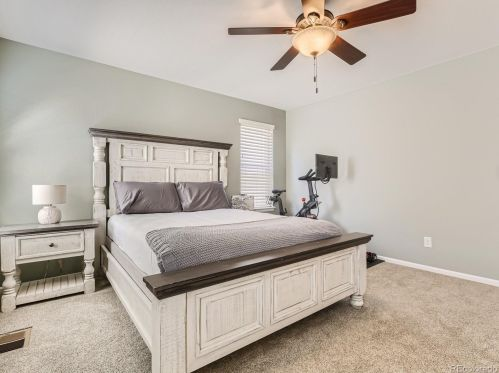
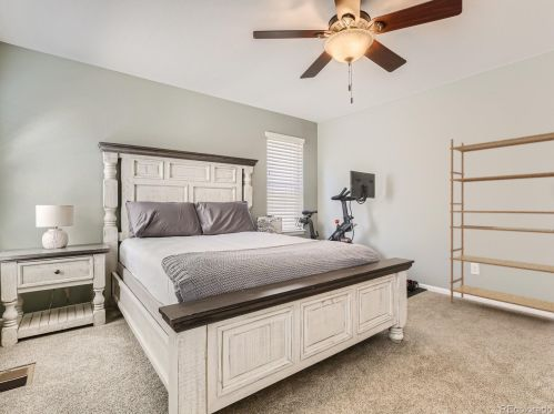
+ bookshelf (504, 228)
